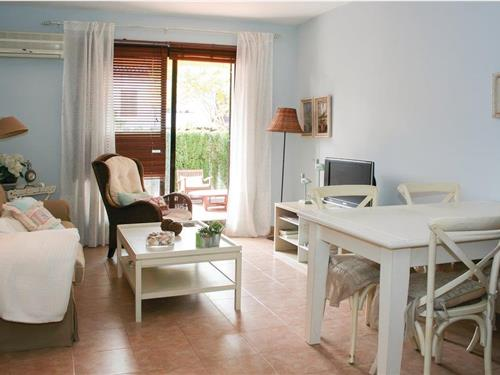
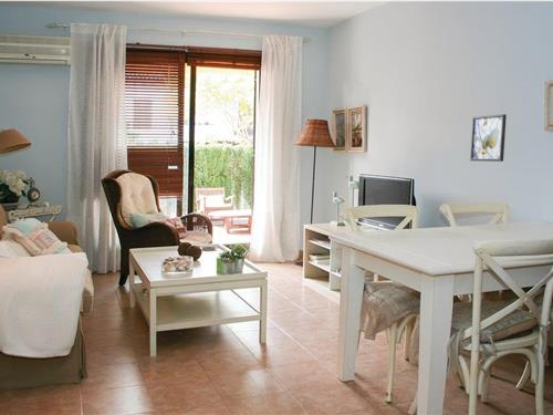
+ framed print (487, 138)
